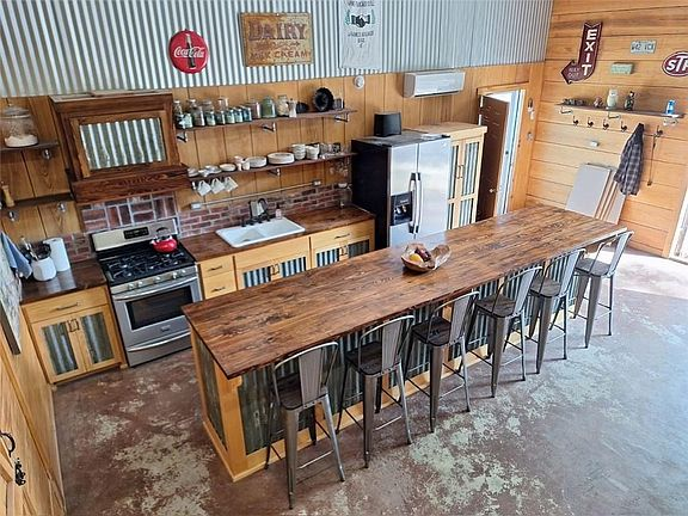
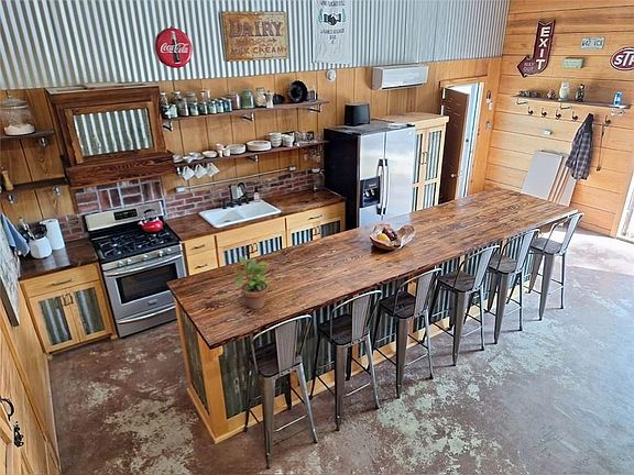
+ potted plant (249, 283)
